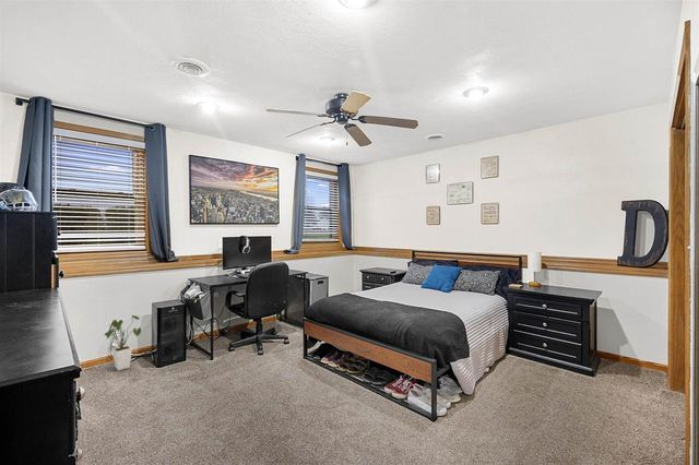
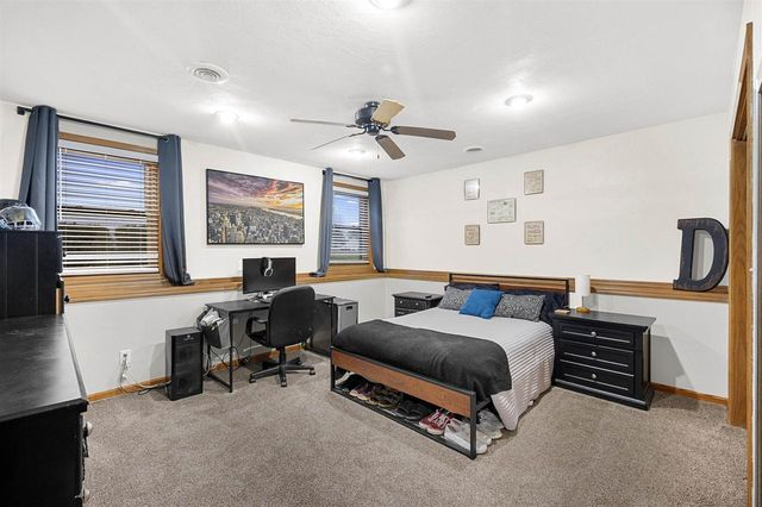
- house plant (126, 341)
